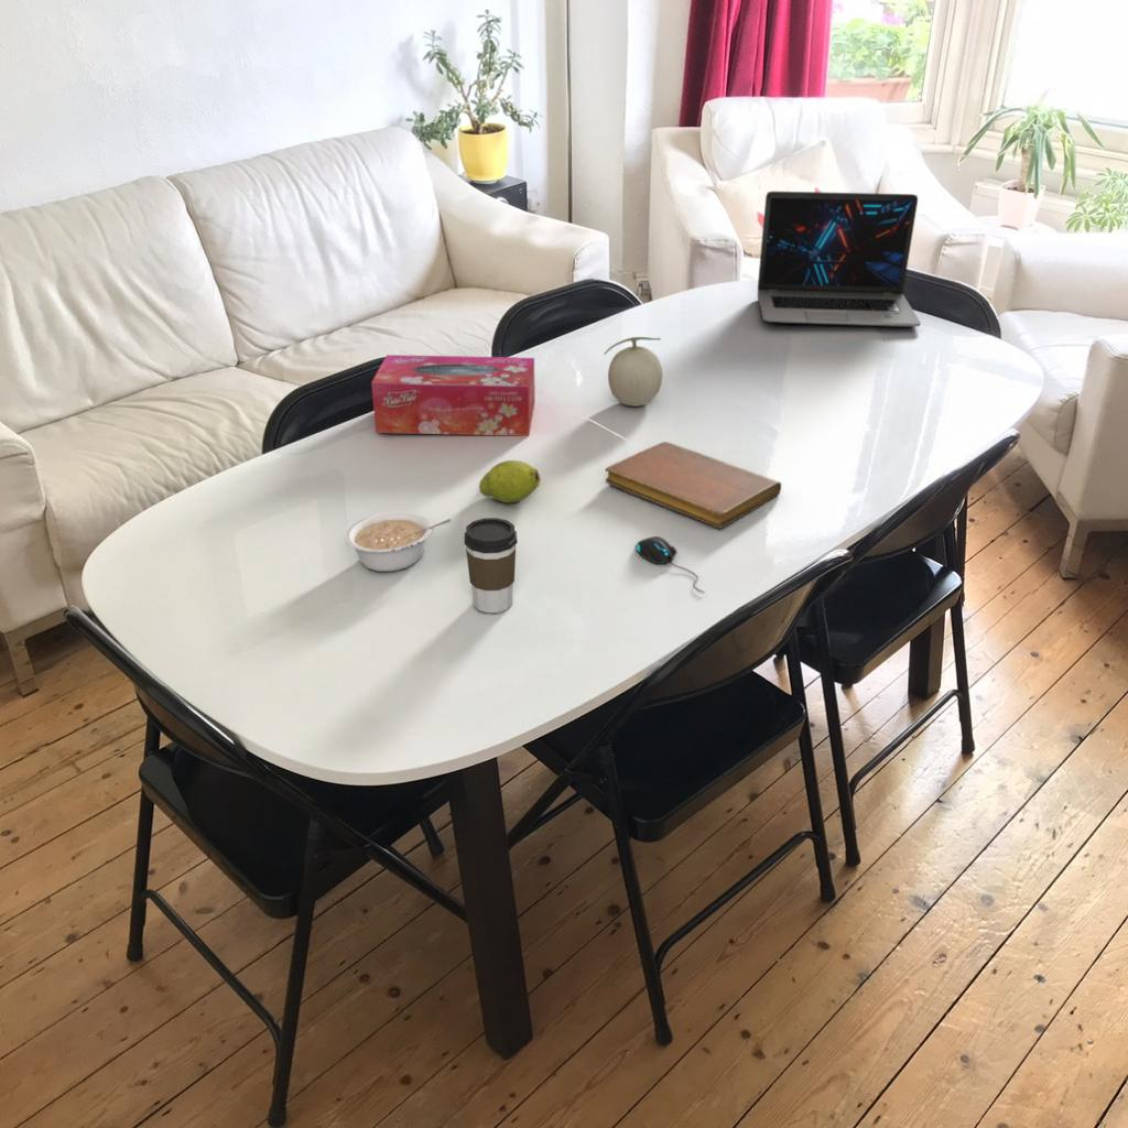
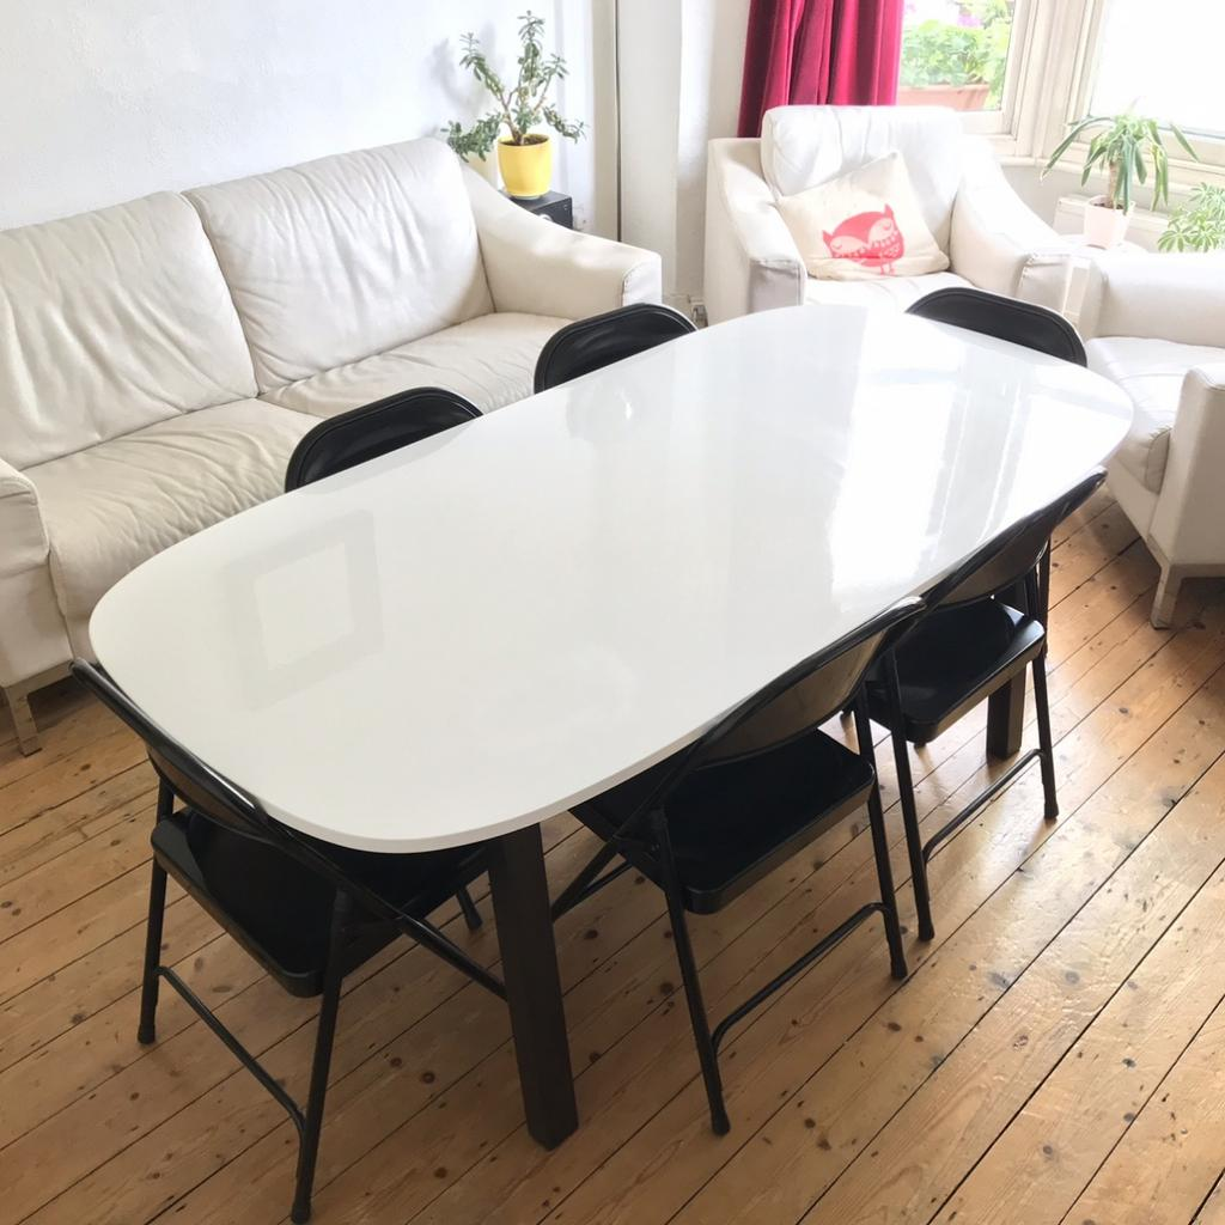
- coffee cup (491, 566)
- notebook (691, 481)
- laptop (842, 260)
- mouse (669, 561)
- tissue box (456, 394)
- fruit (506, 477)
- fruit (632, 367)
- legume (393, 540)
